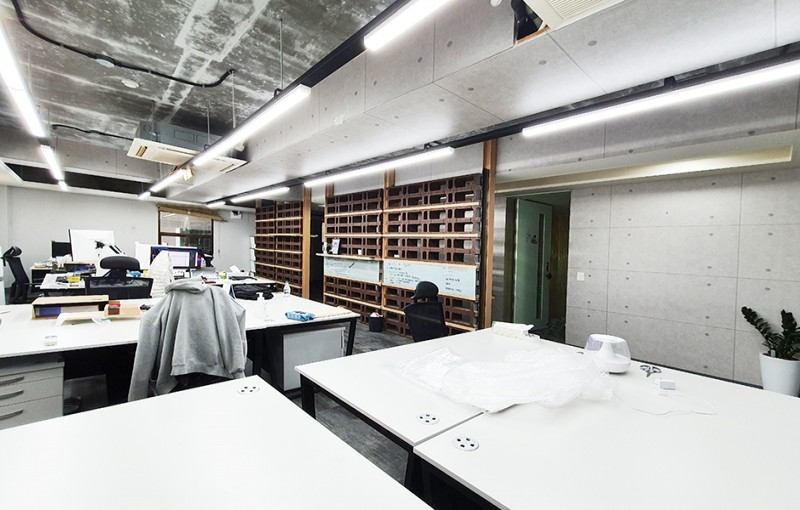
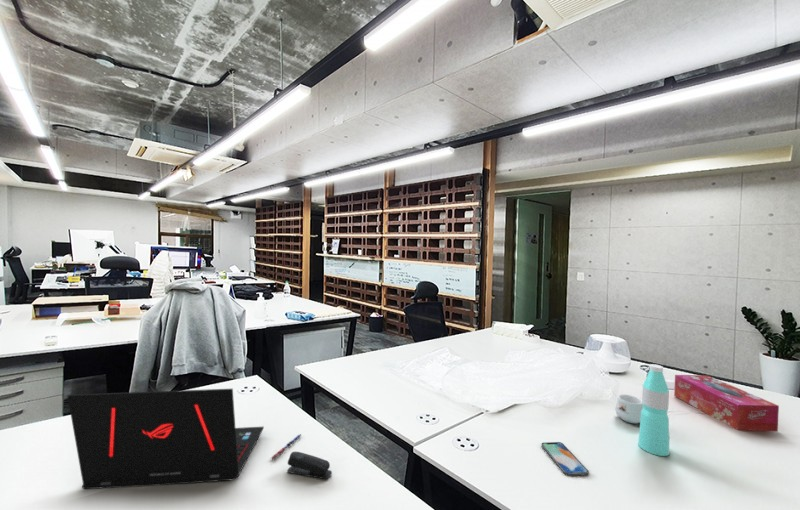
+ pen (287, 445)
+ mug (632, 410)
+ laptop (182, 416)
+ smartphone (563, 457)
+ tissue box (720, 400)
+ water bottle (654, 407)
+ stapler (309, 464)
